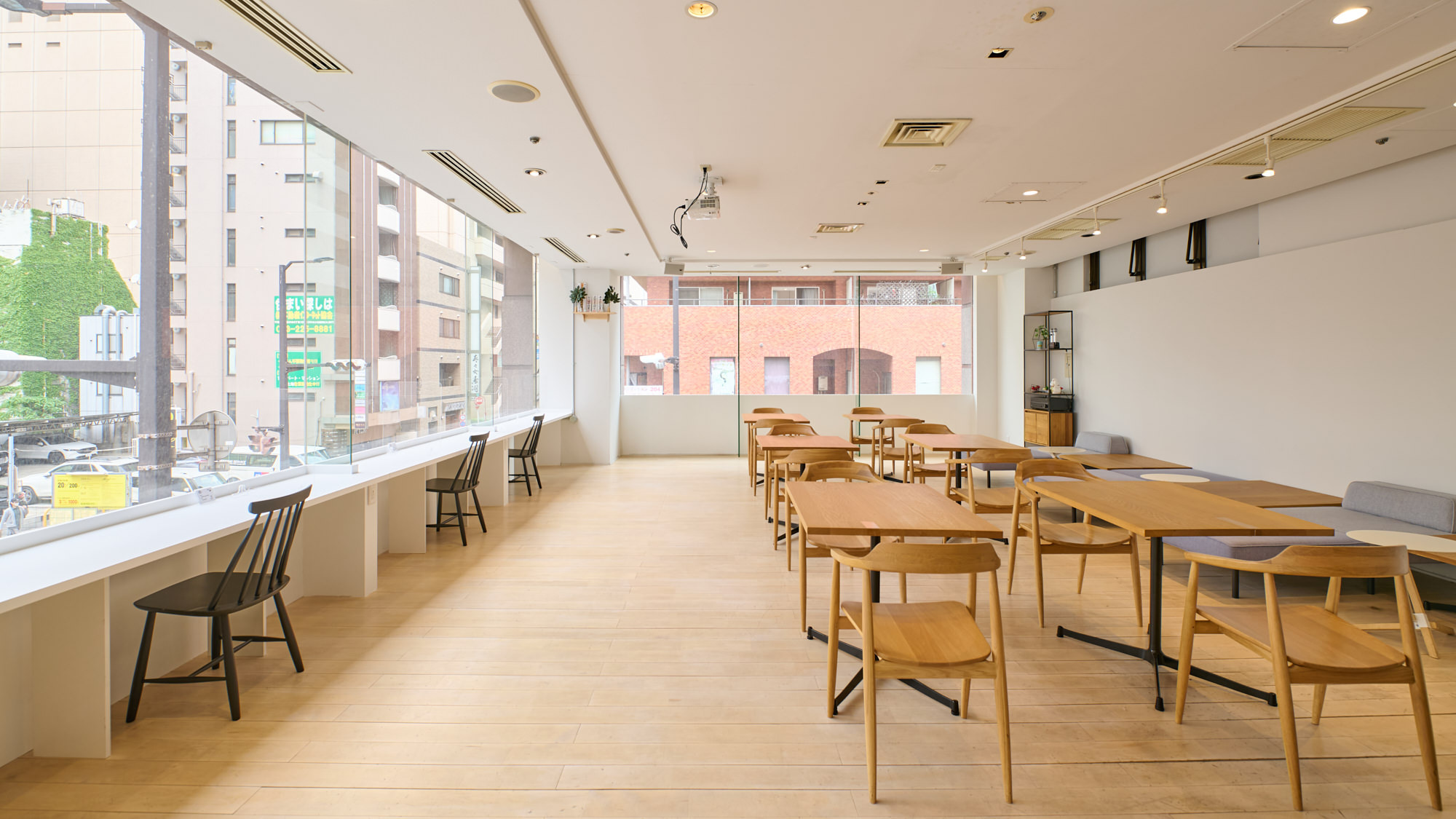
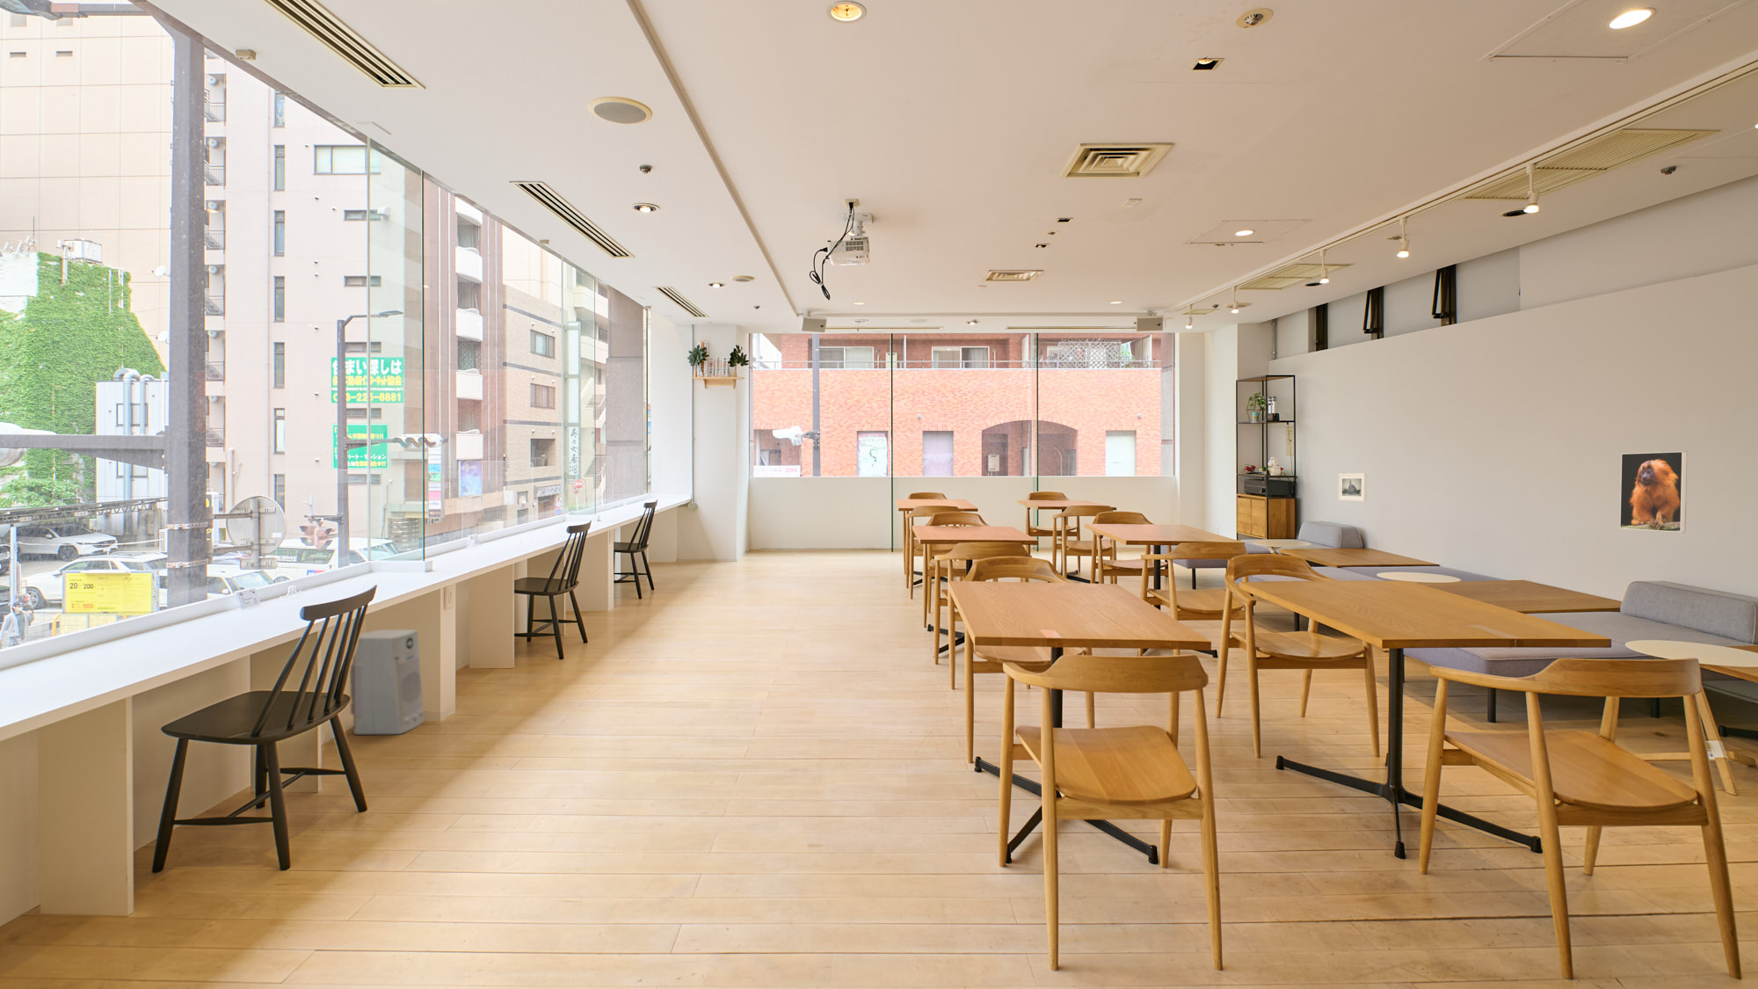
+ air purifier (386, 680)
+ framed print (1652, 491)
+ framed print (1352, 487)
